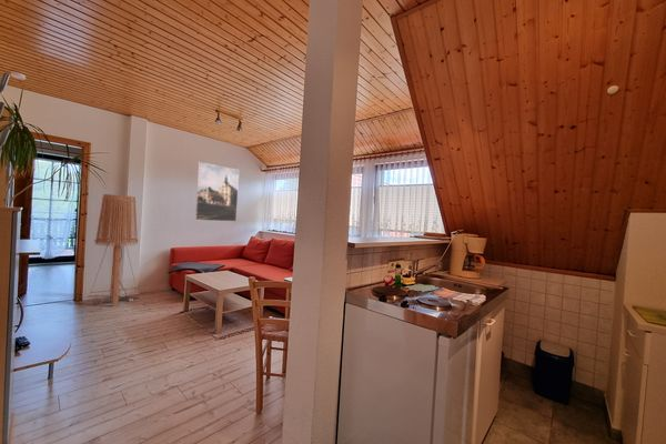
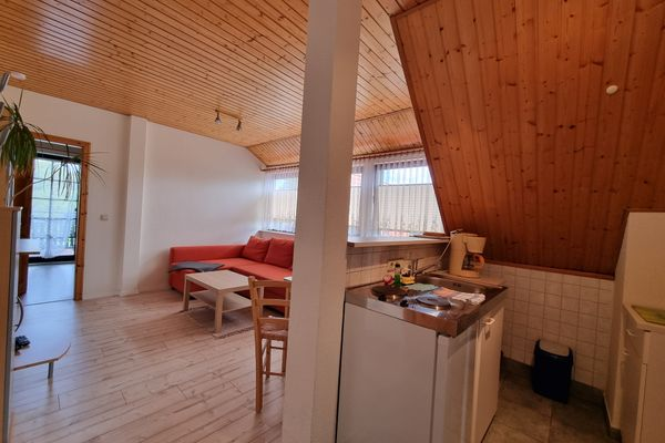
- floor lamp (117, 248)
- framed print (218, 193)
